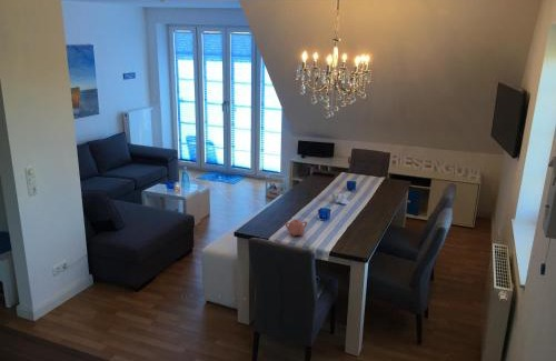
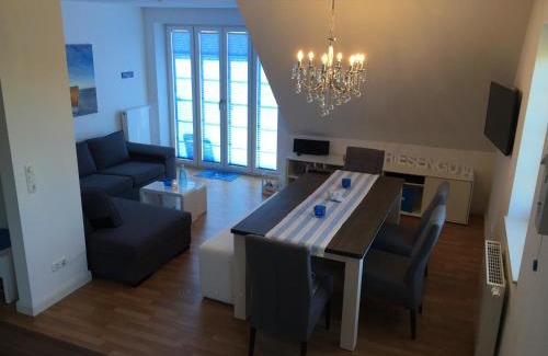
- teapot (296, 227)
